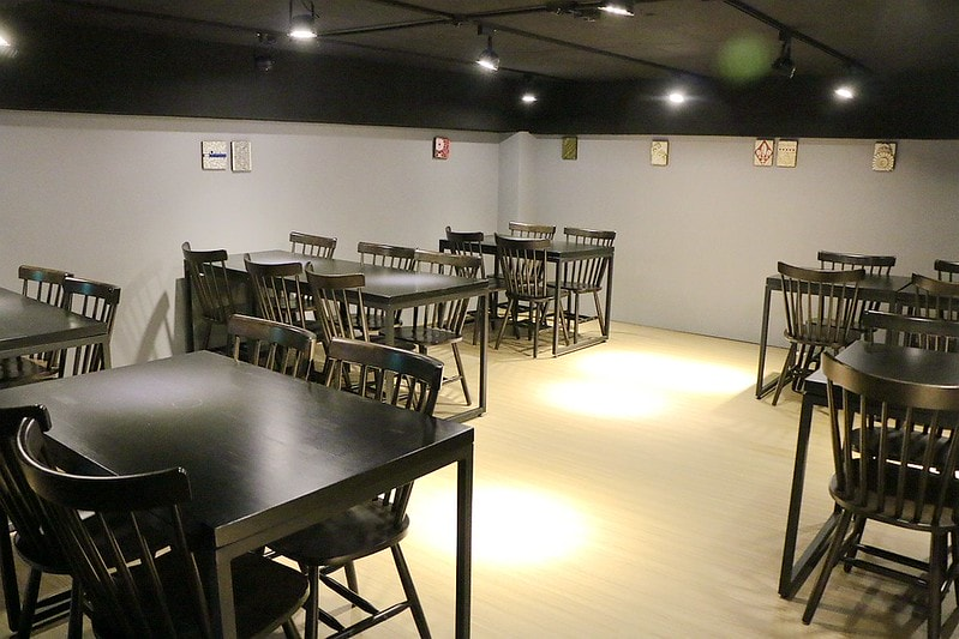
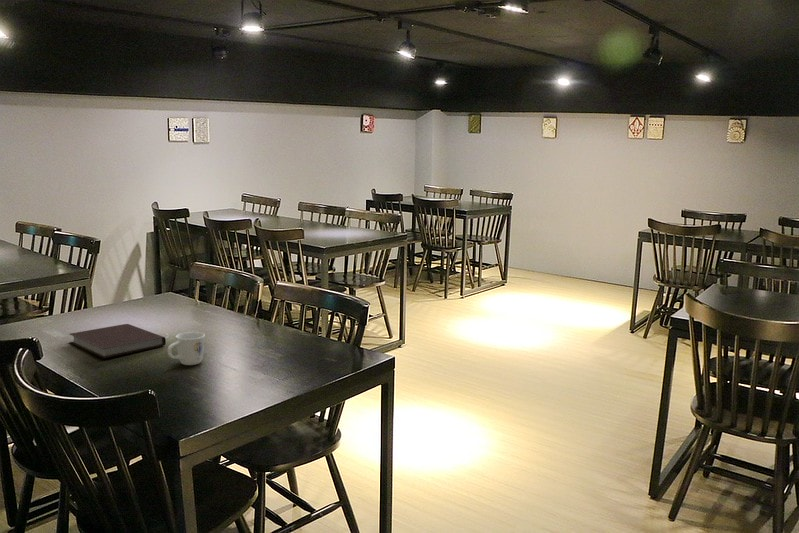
+ mug (185, 350)
+ notebook (117, 339)
